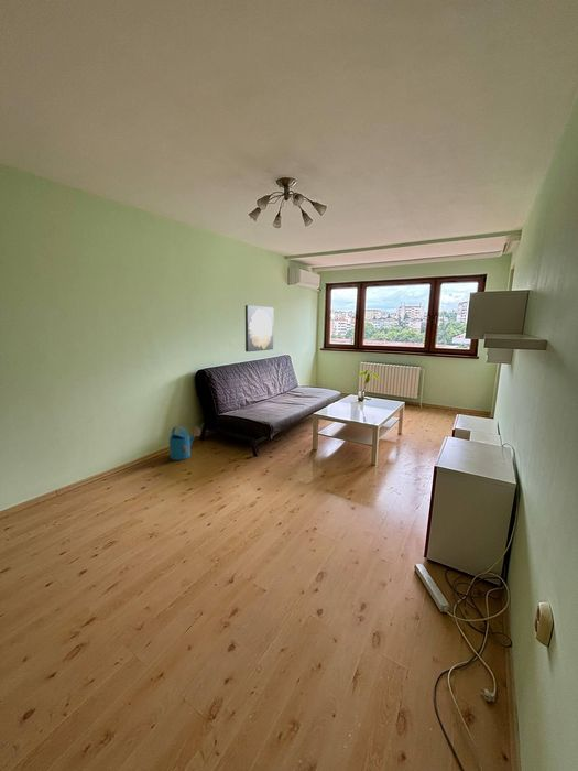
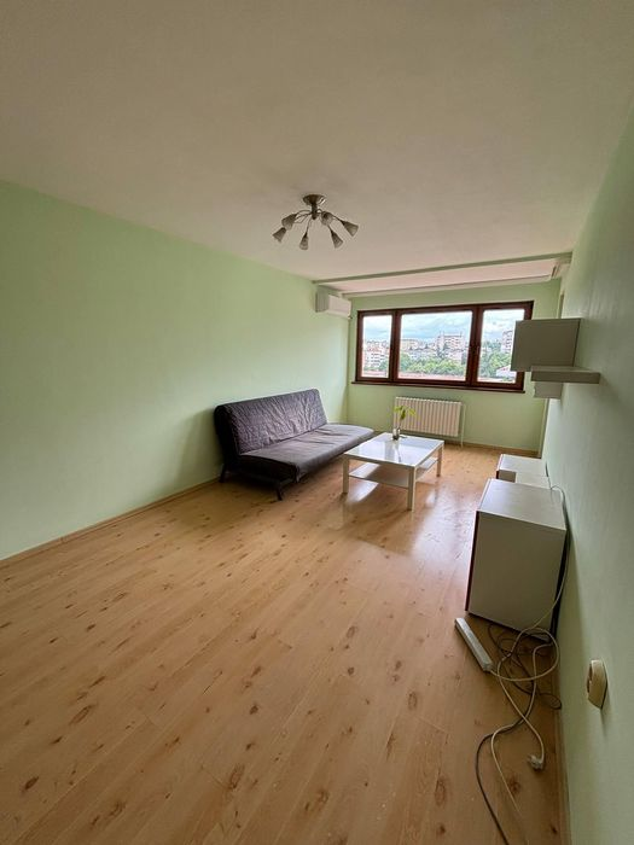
- wall art (260, 328)
- watering can (185, 439)
